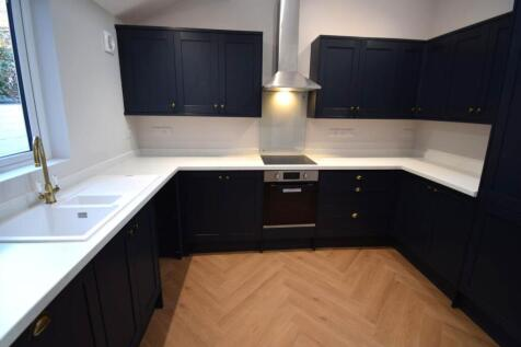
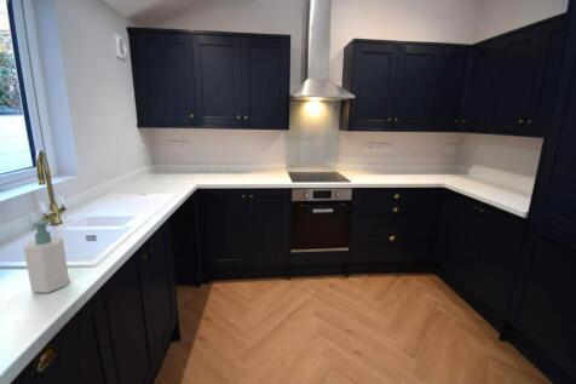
+ soap bottle (46, 254)
